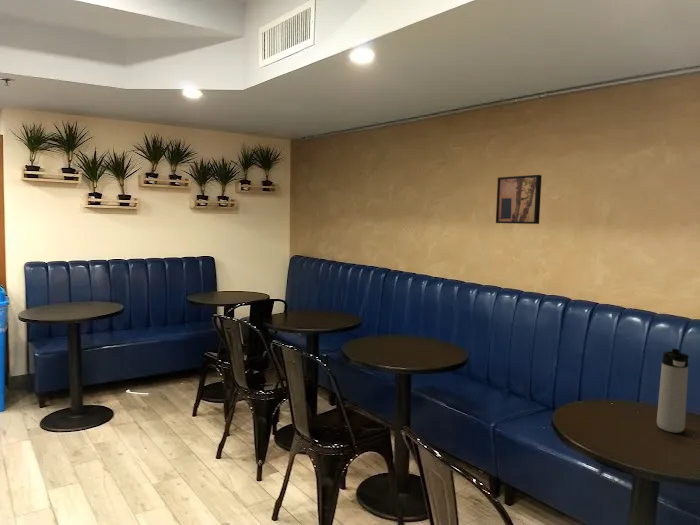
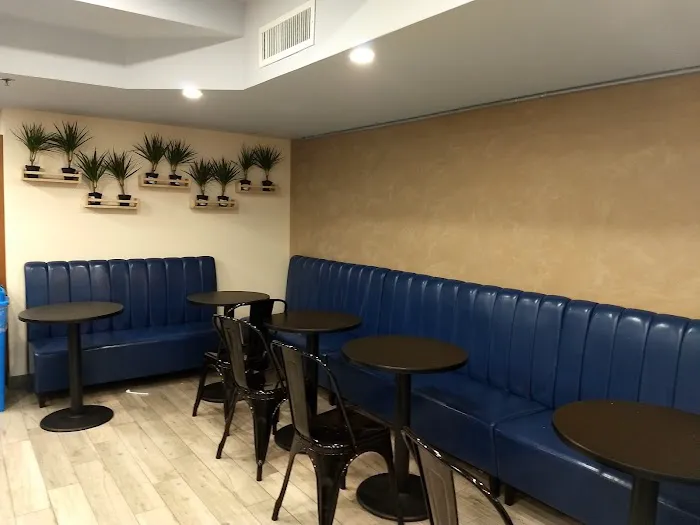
- thermos bottle (674, 391)
- wall art (517, 200)
